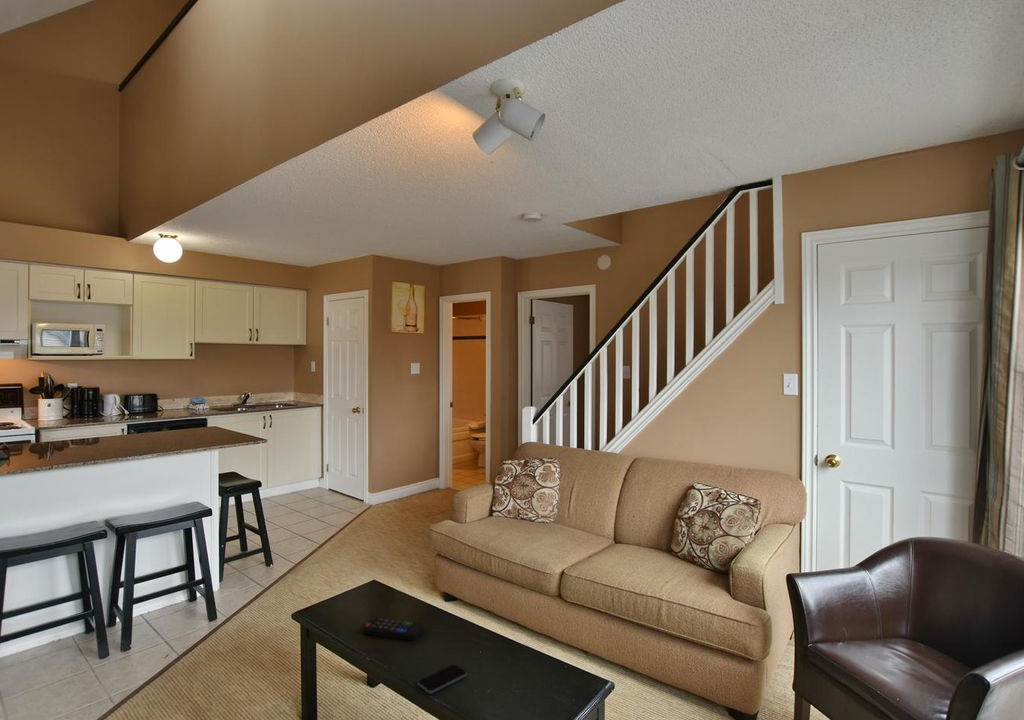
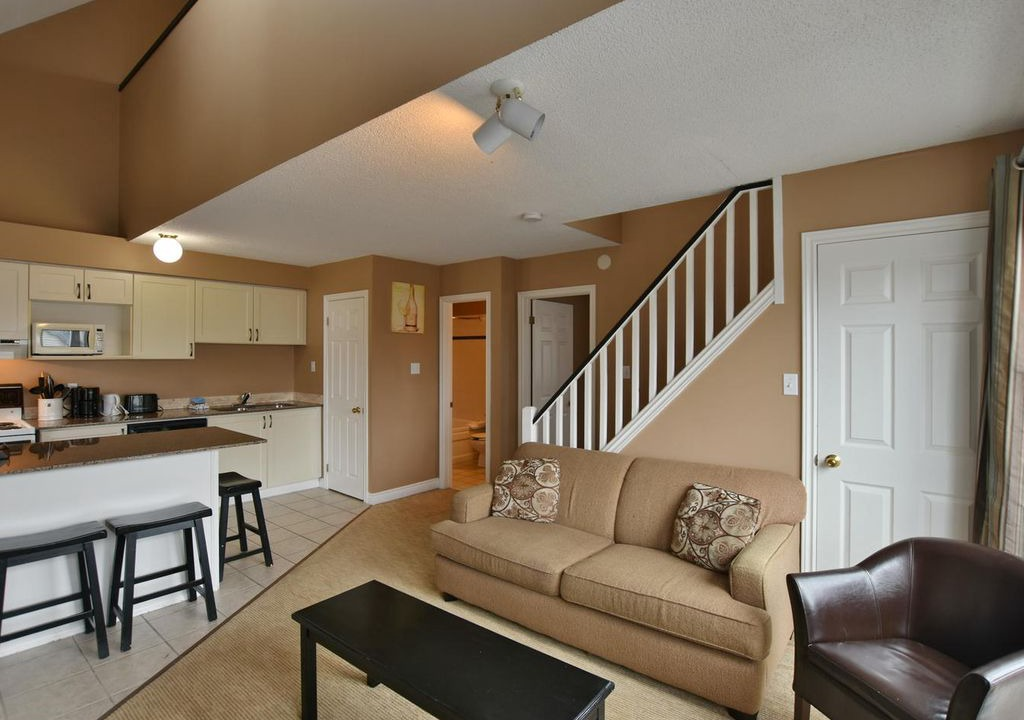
- remote control (393, 628)
- smartphone (442, 678)
